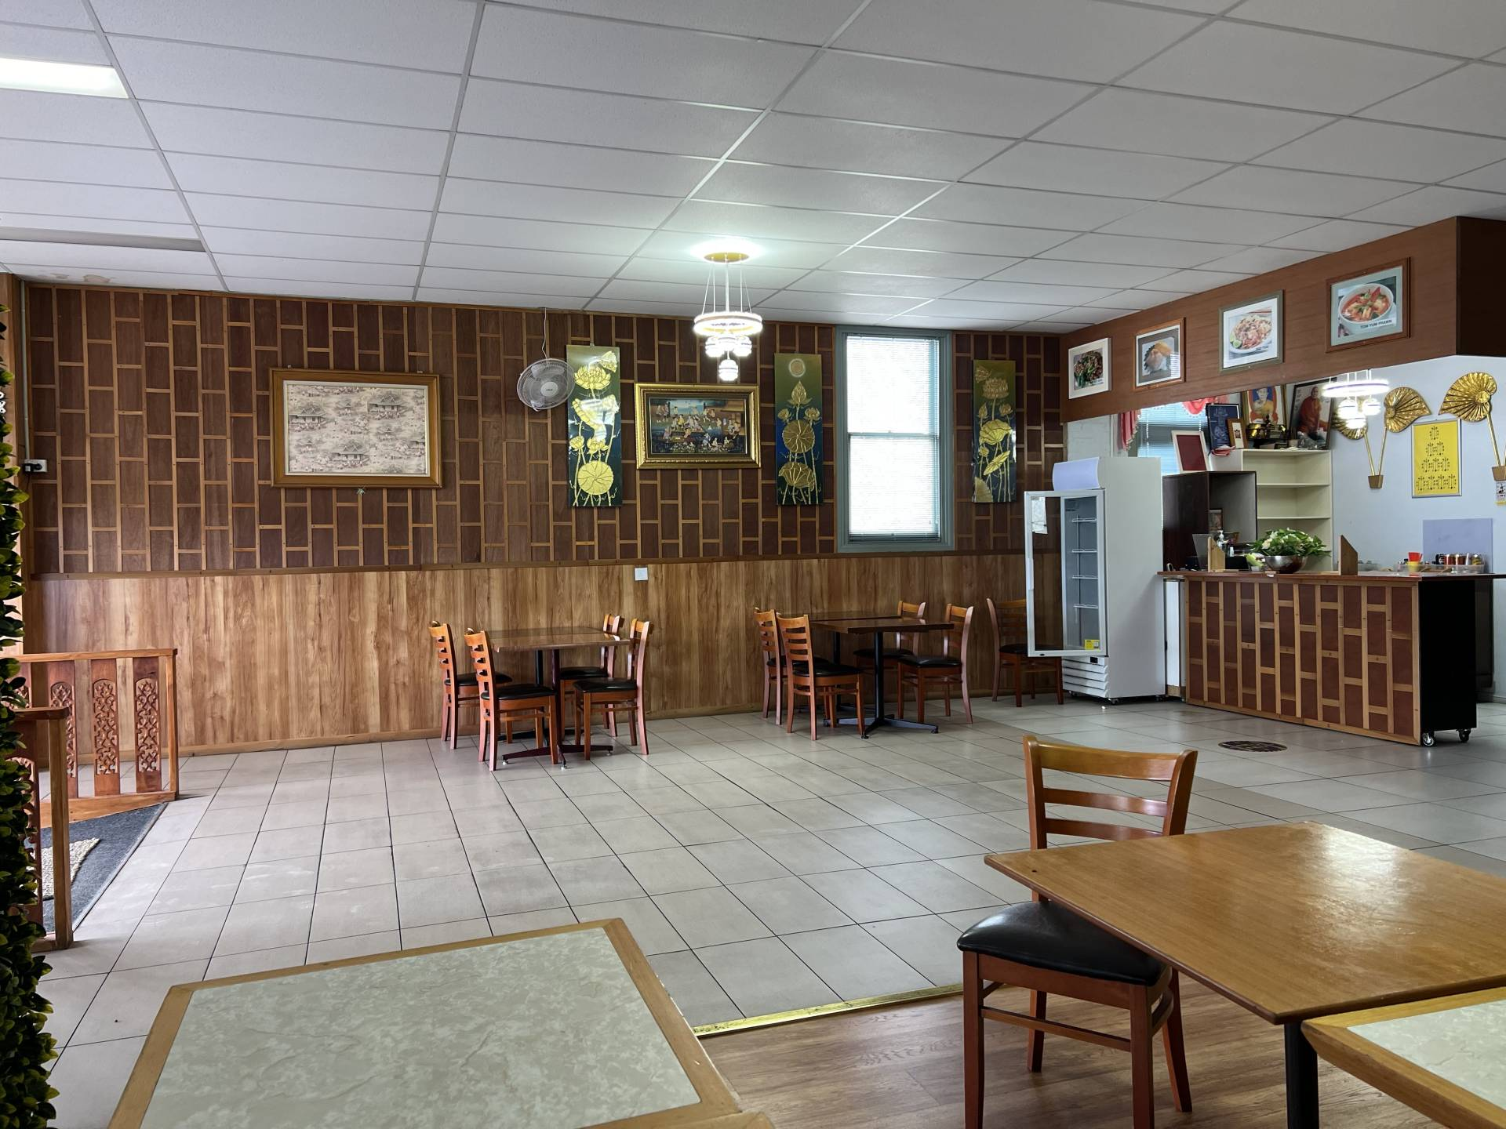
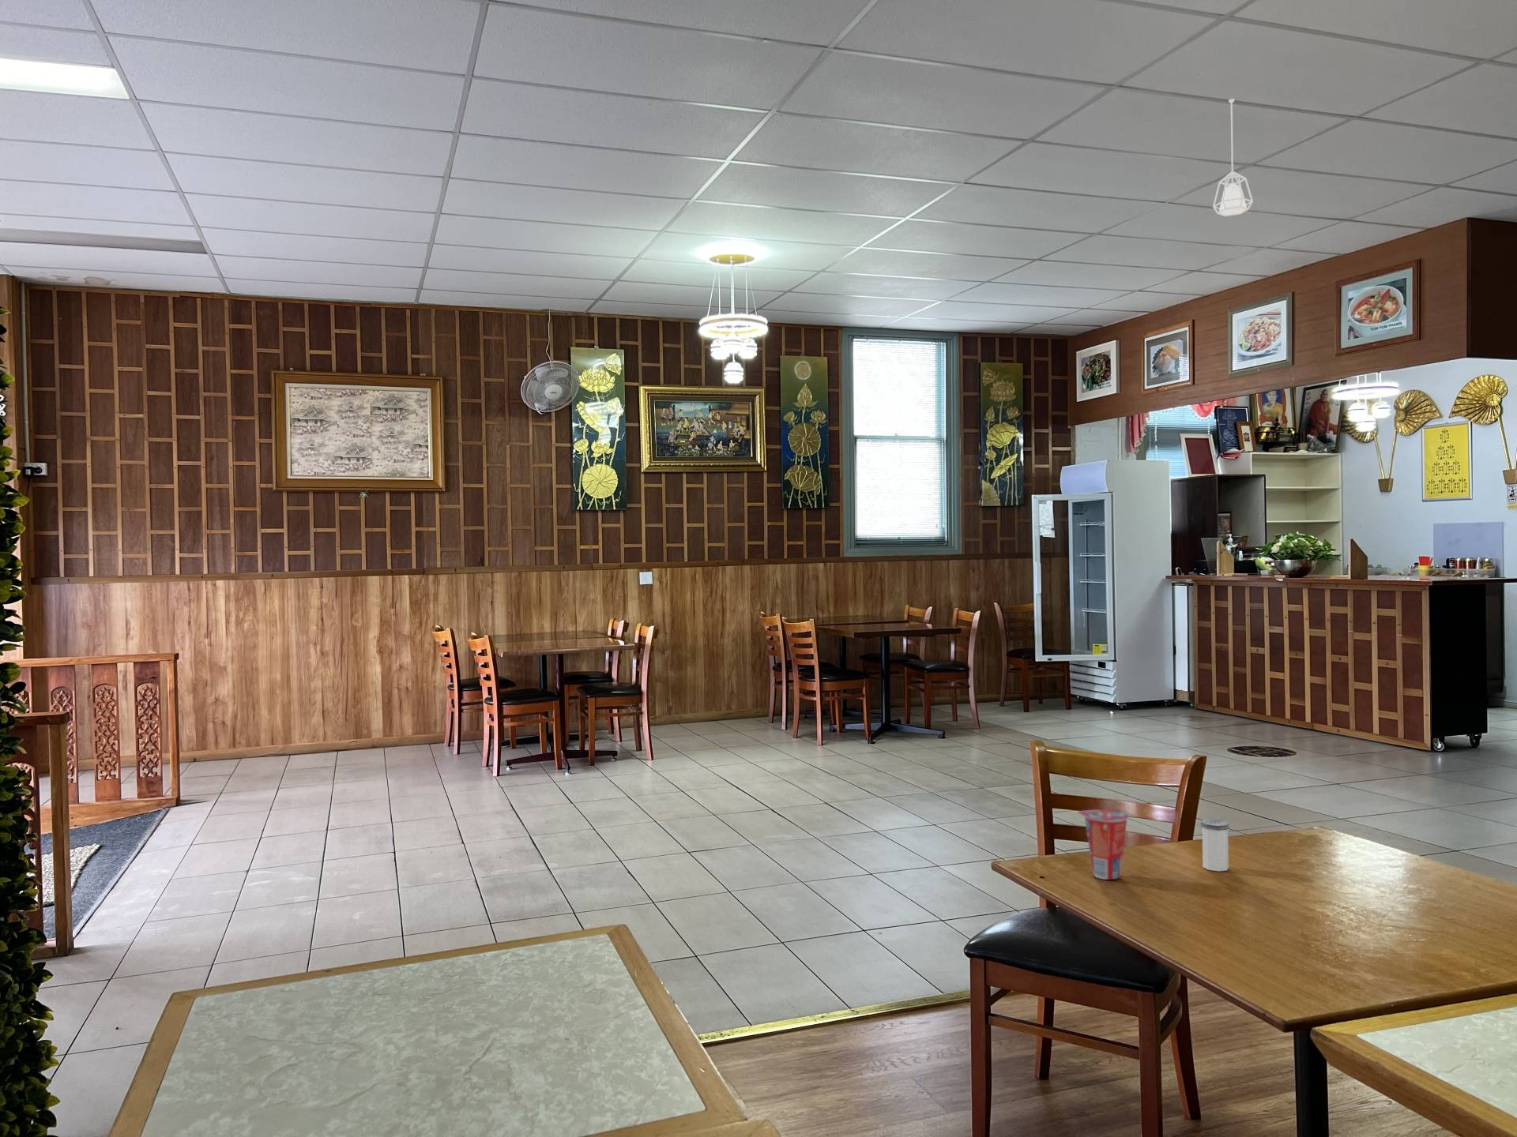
+ salt shaker (1215, 844)
+ cup (1103, 844)
+ pendant lamp (1232, 155)
